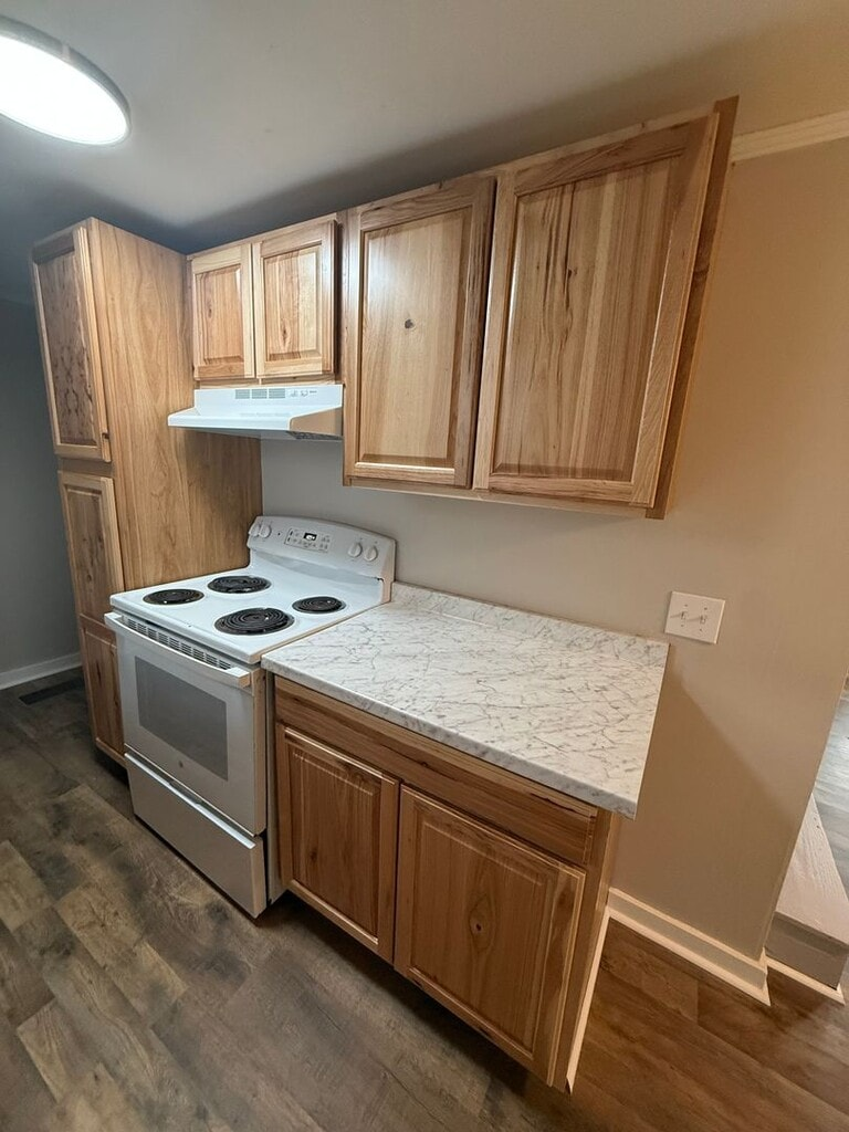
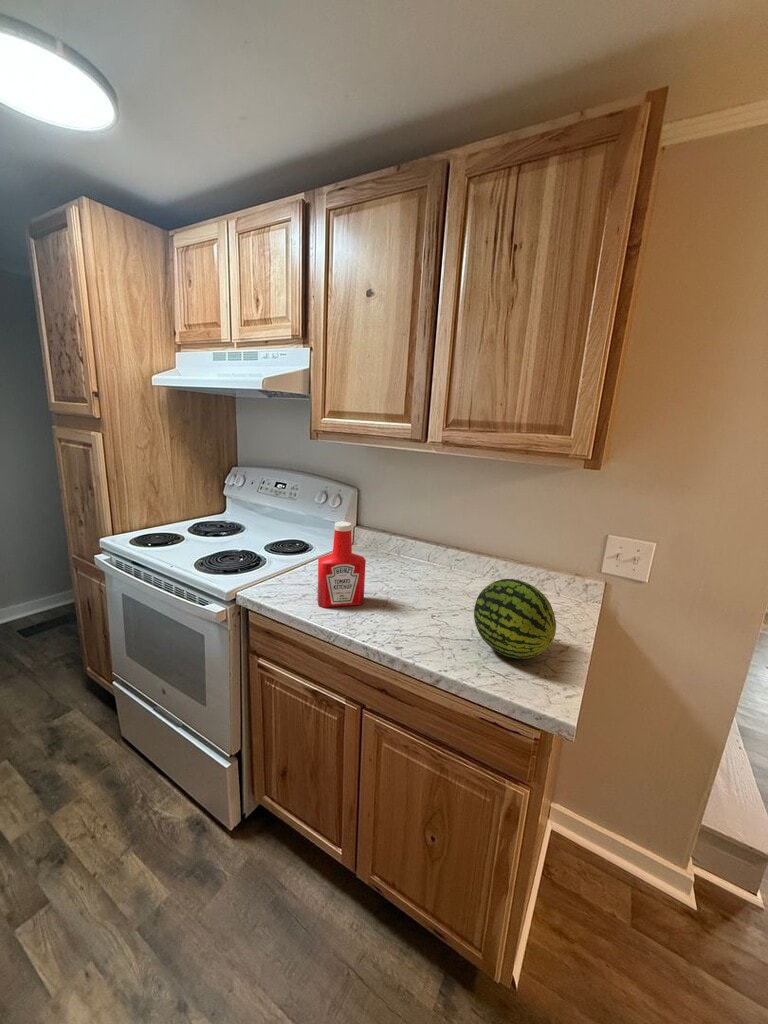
+ soap bottle (341, 563)
+ fruit (513, 616)
